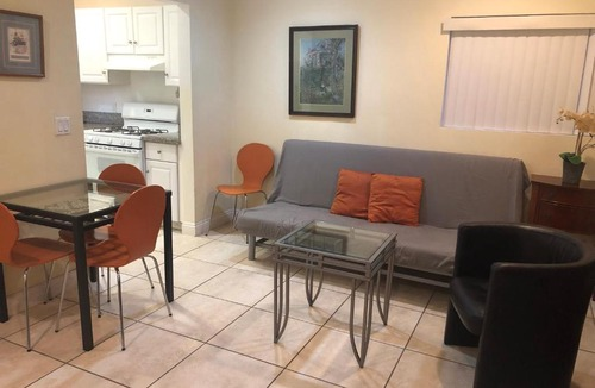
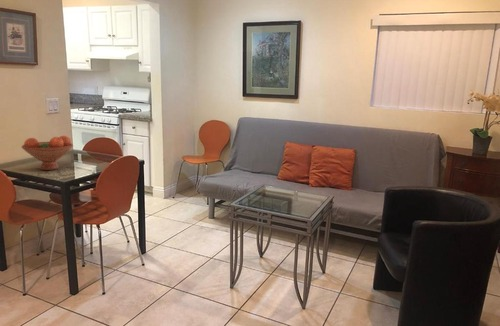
+ fruit bowl (48, 152)
